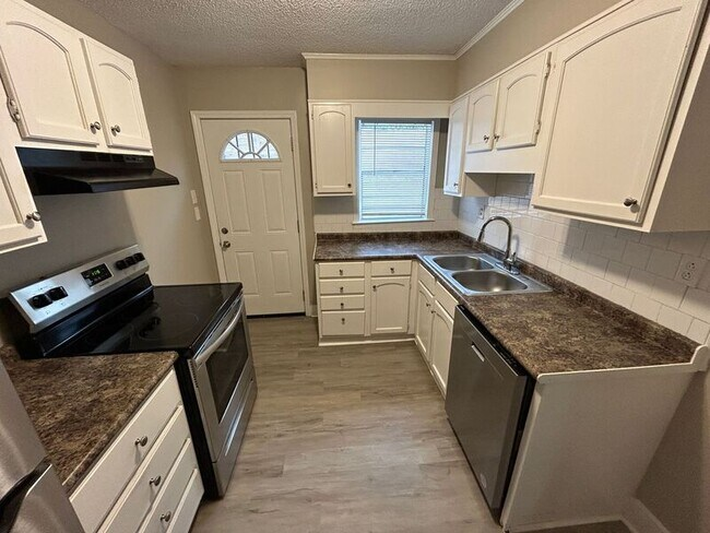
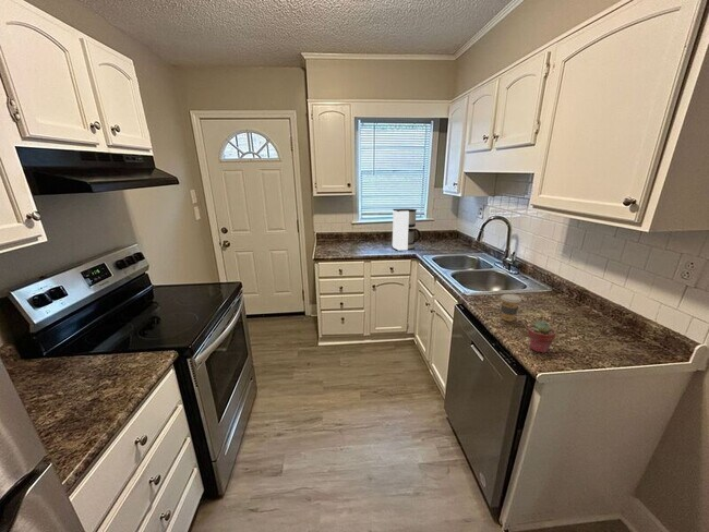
+ potted succulent (540, 335)
+ coffee cup (509, 307)
+ coffee maker (407, 229)
